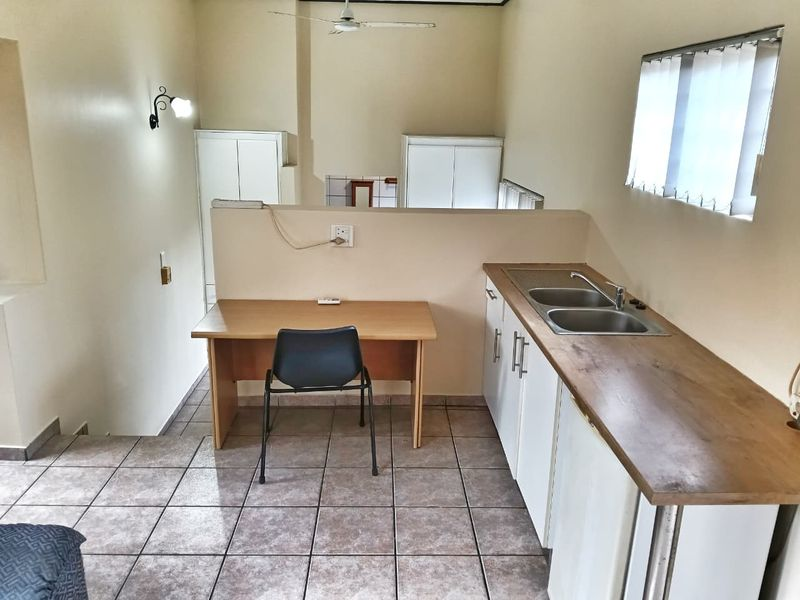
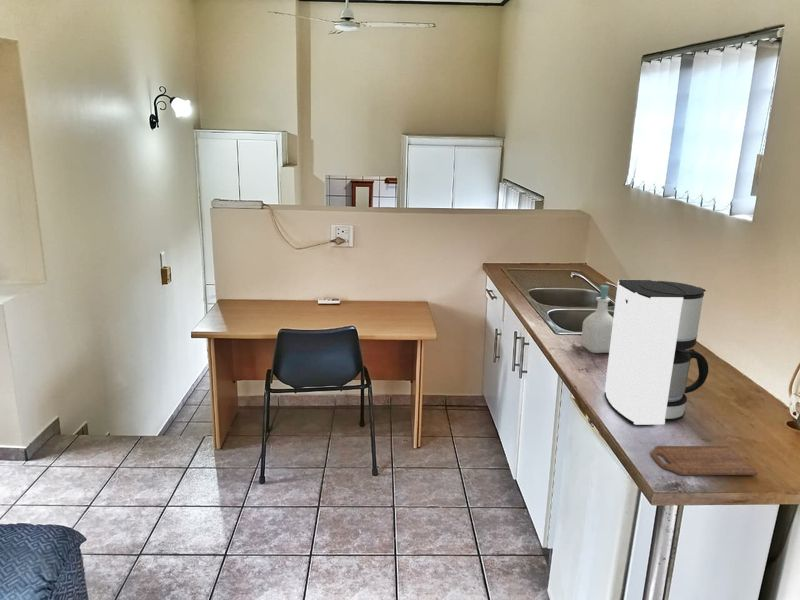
+ coffee maker (664, 350)
+ cutting board (699, 459)
+ soap bottle (601, 318)
